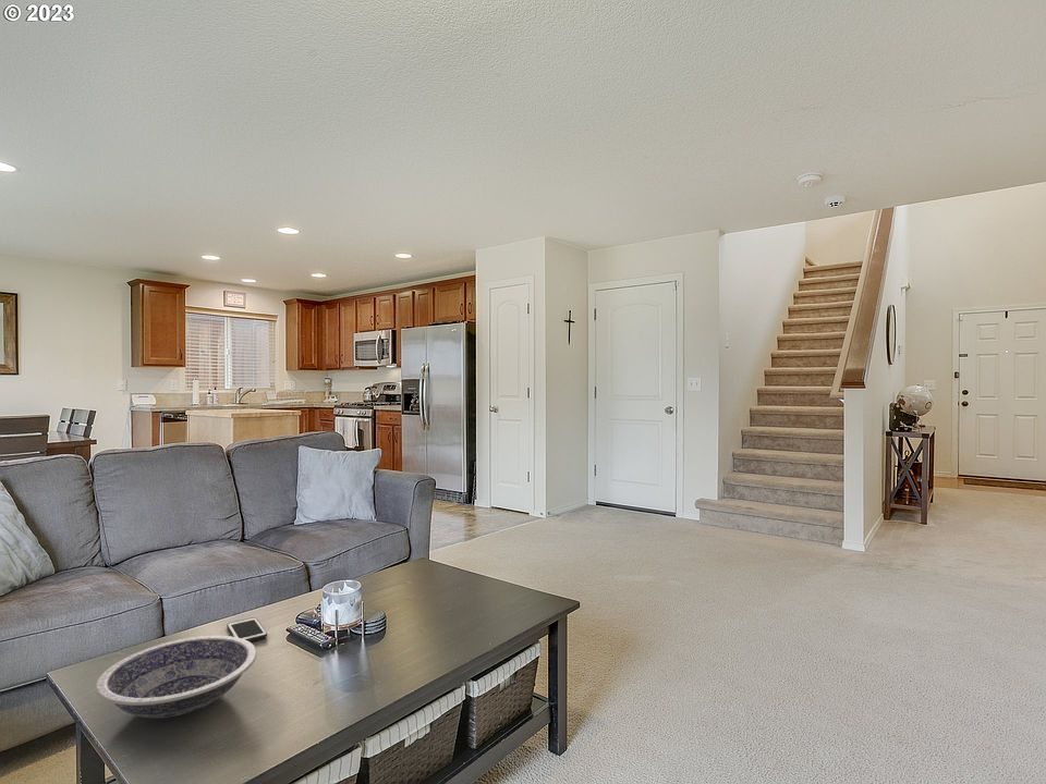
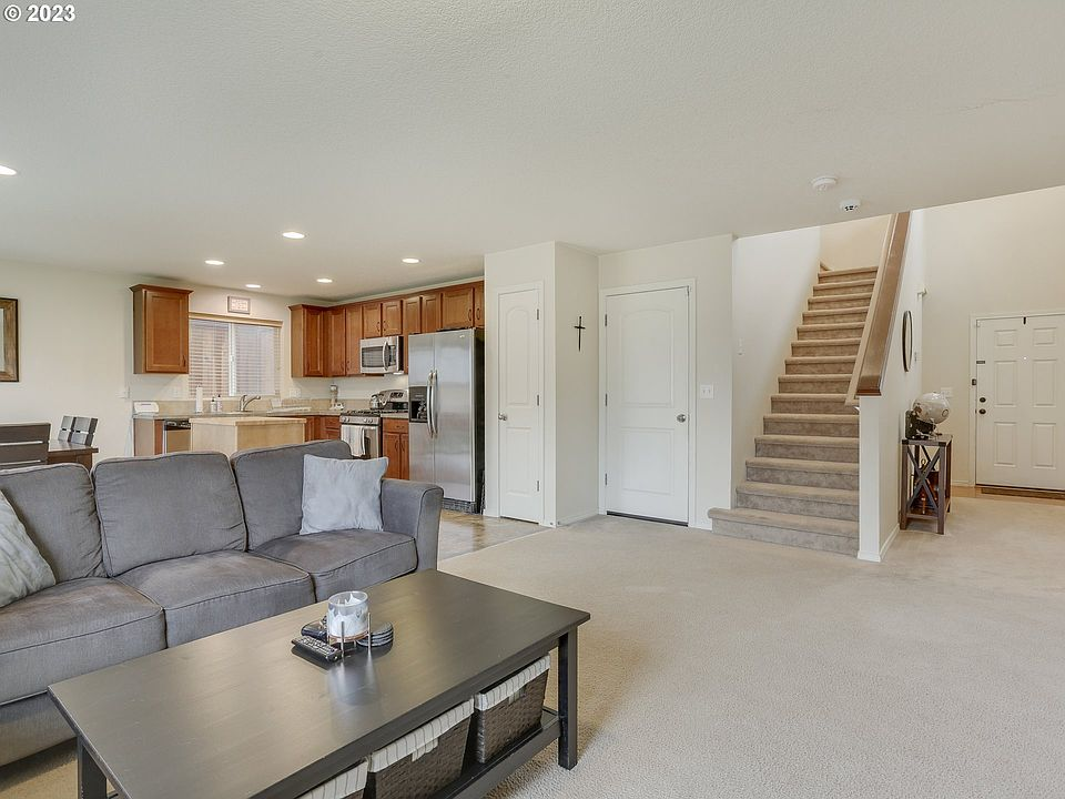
- bowl (181, 684)
- cell phone (246, 629)
